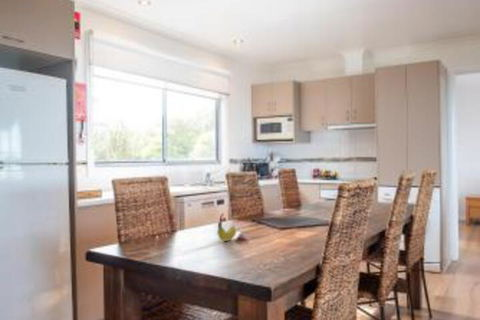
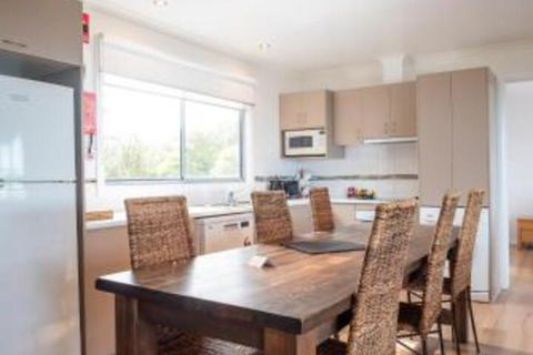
- fruit (227, 230)
